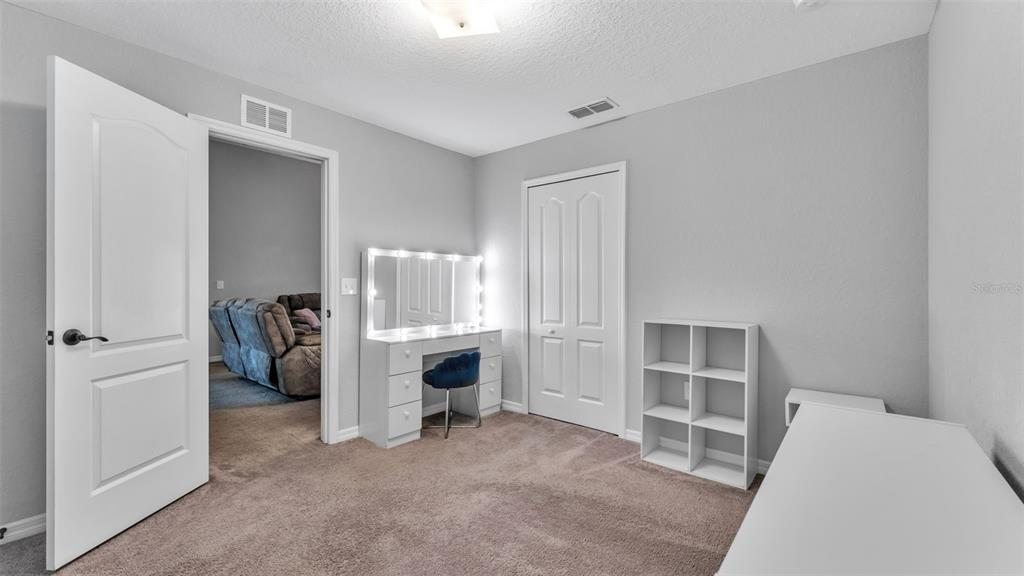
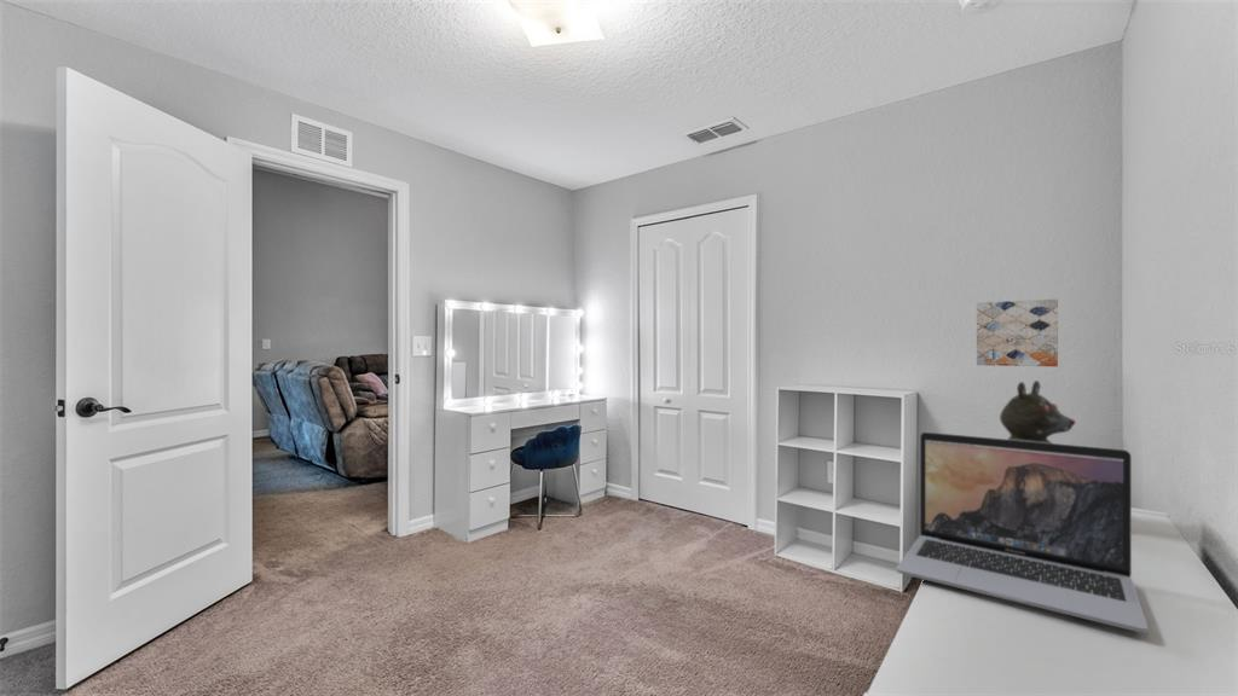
+ laptop (1011, 514)
+ teddy bear (1051, 442)
+ wall art (1016, 334)
